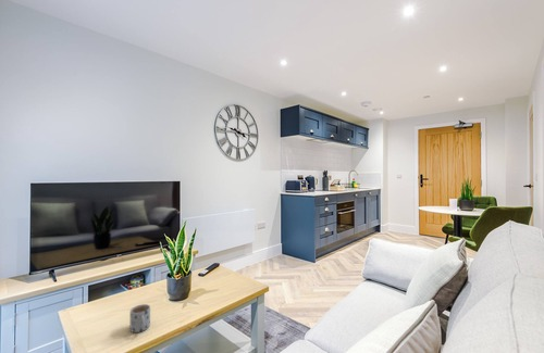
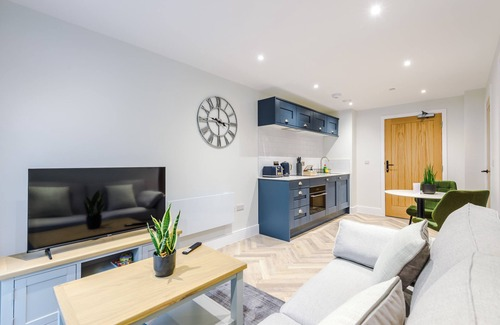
- mug (140, 319)
